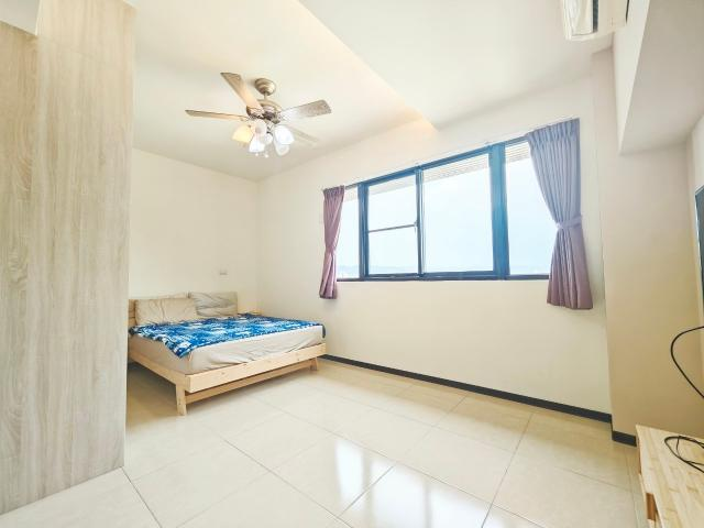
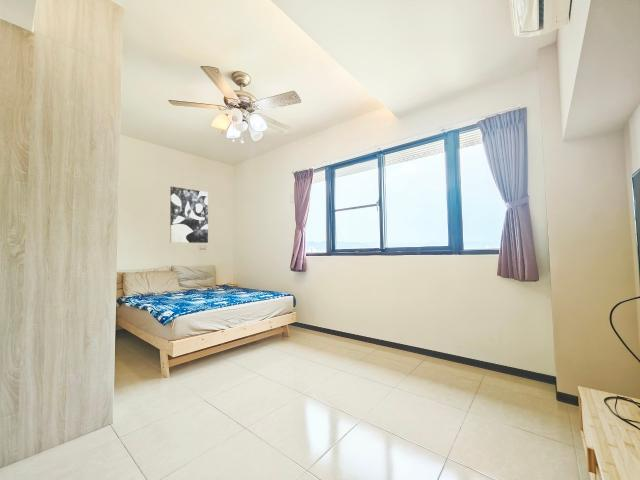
+ wall art (190, 216)
